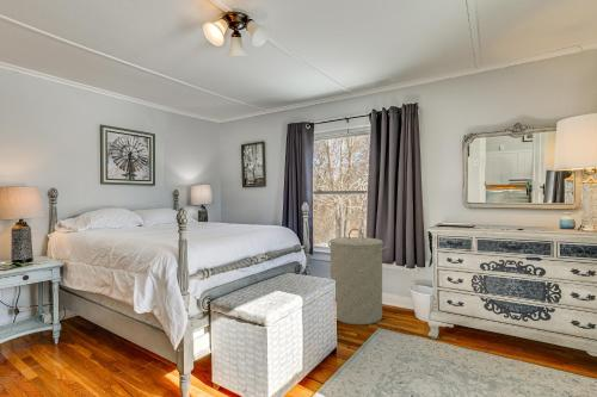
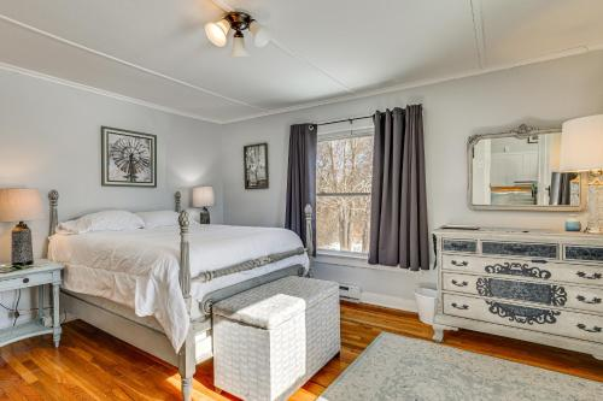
- laundry hamper (356, 272)
